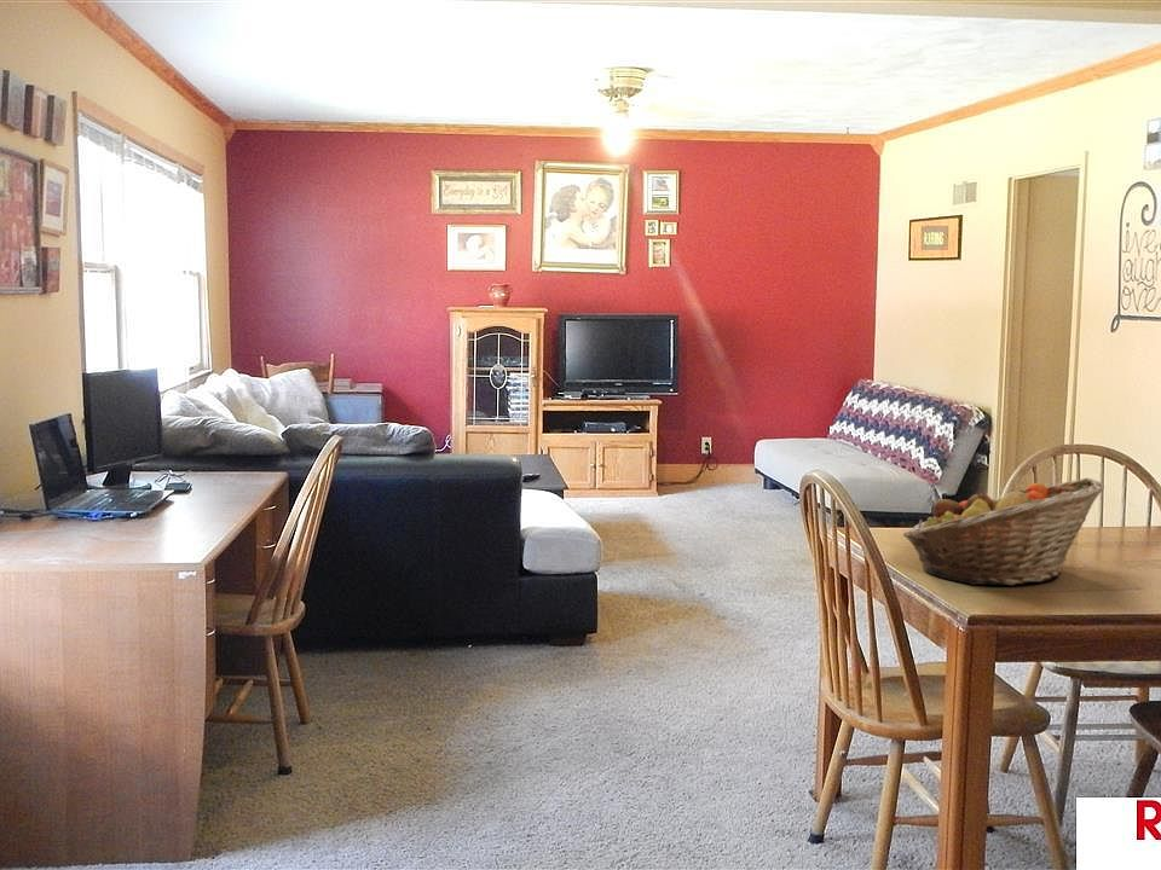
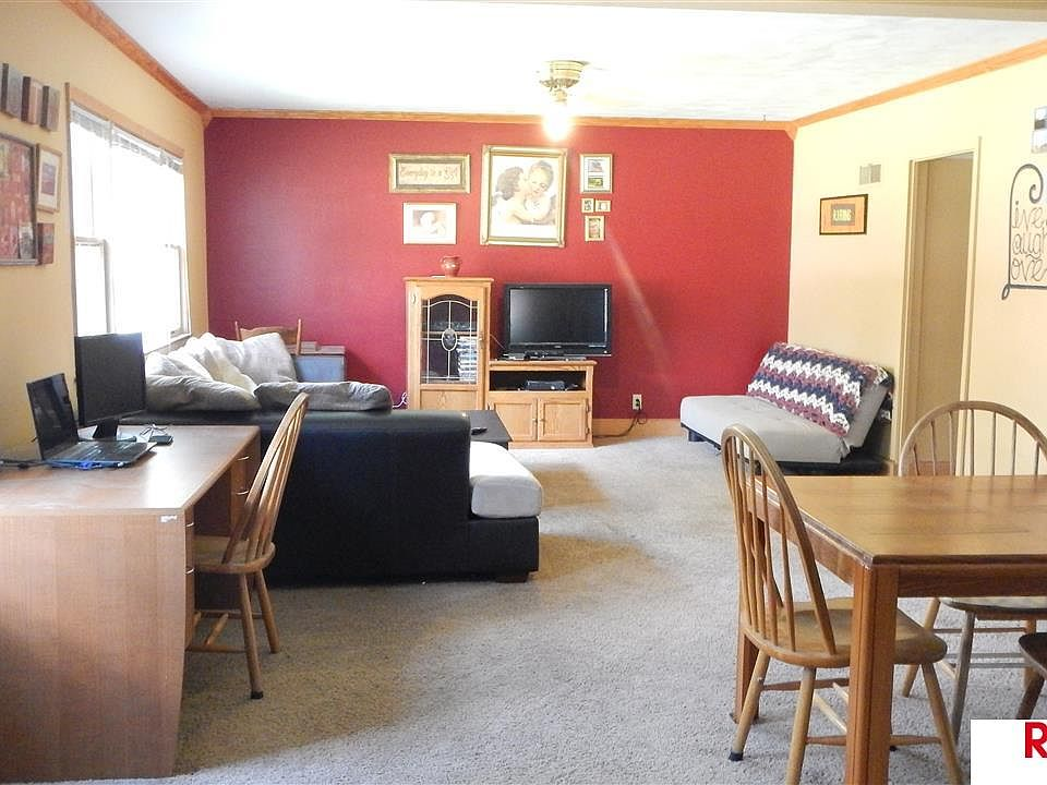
- fruit basket (1003, 524)
